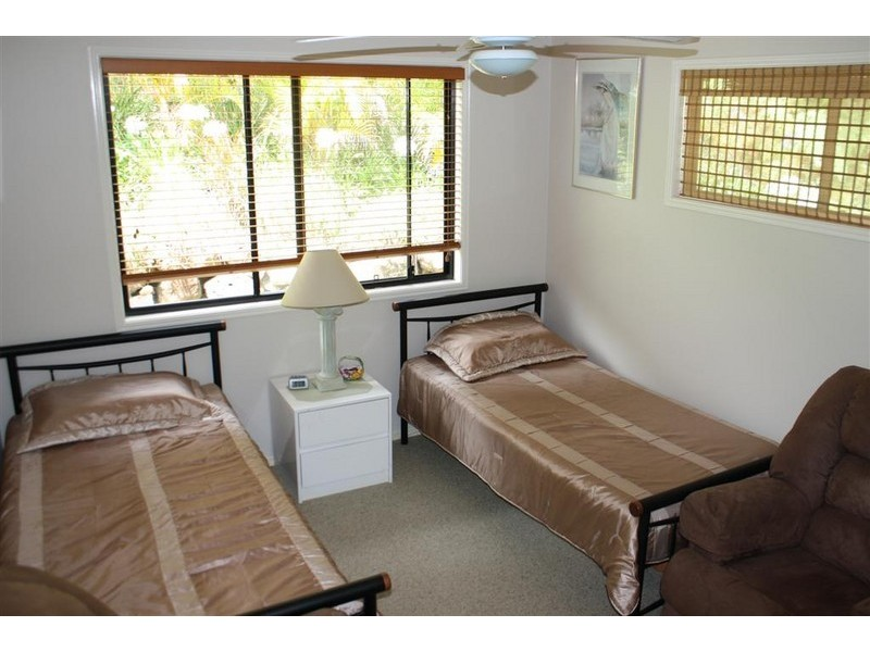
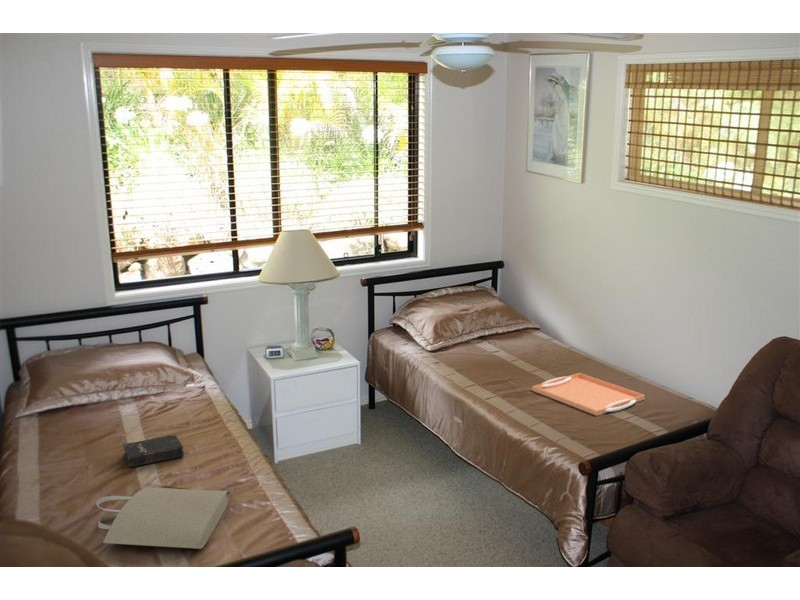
+ serving tray (587, 392)
+ hardback book (153, 450)
+ tote bag (156, 513)
